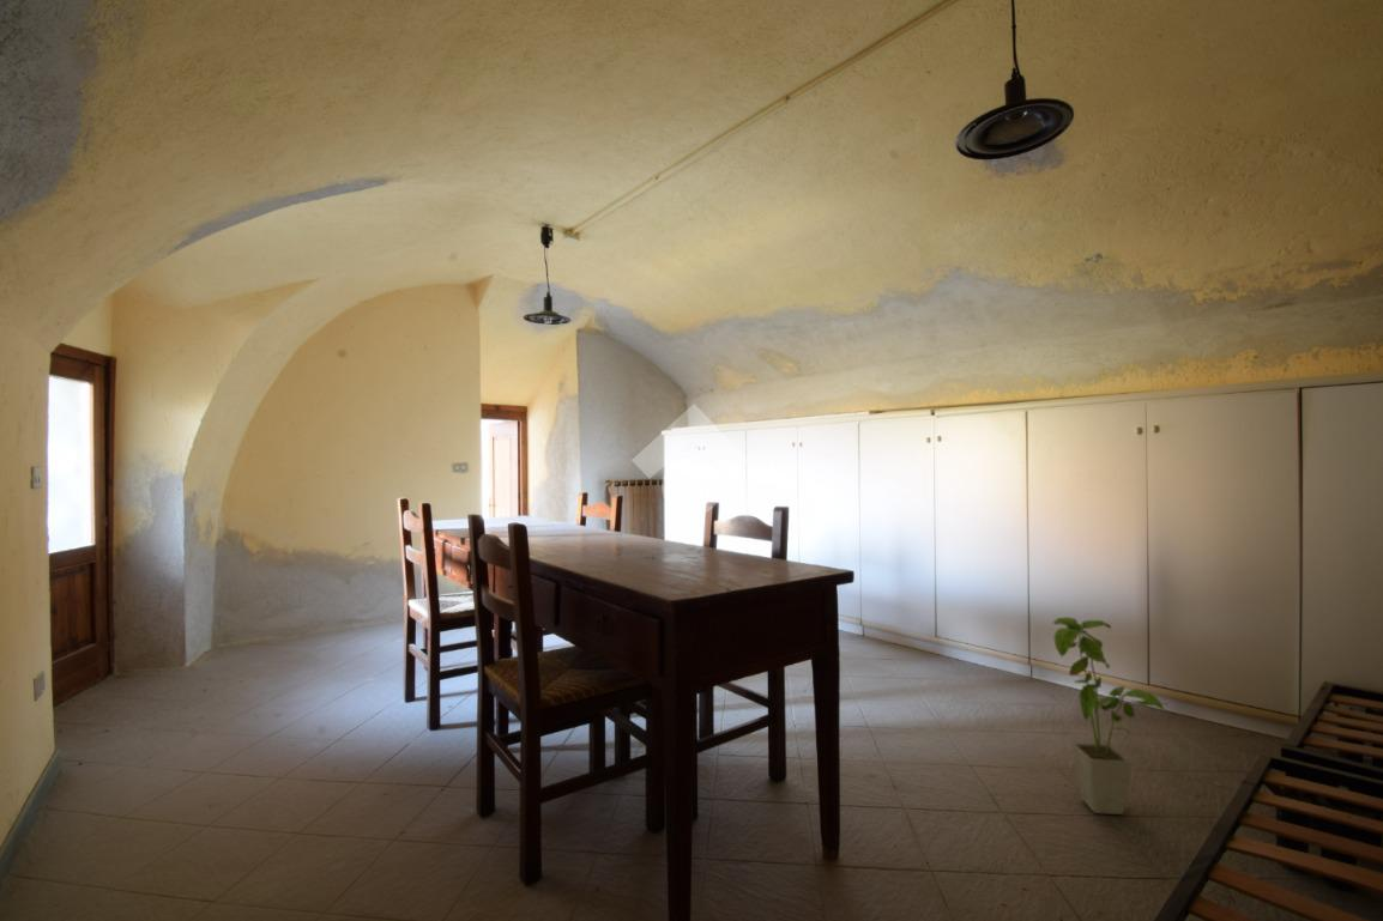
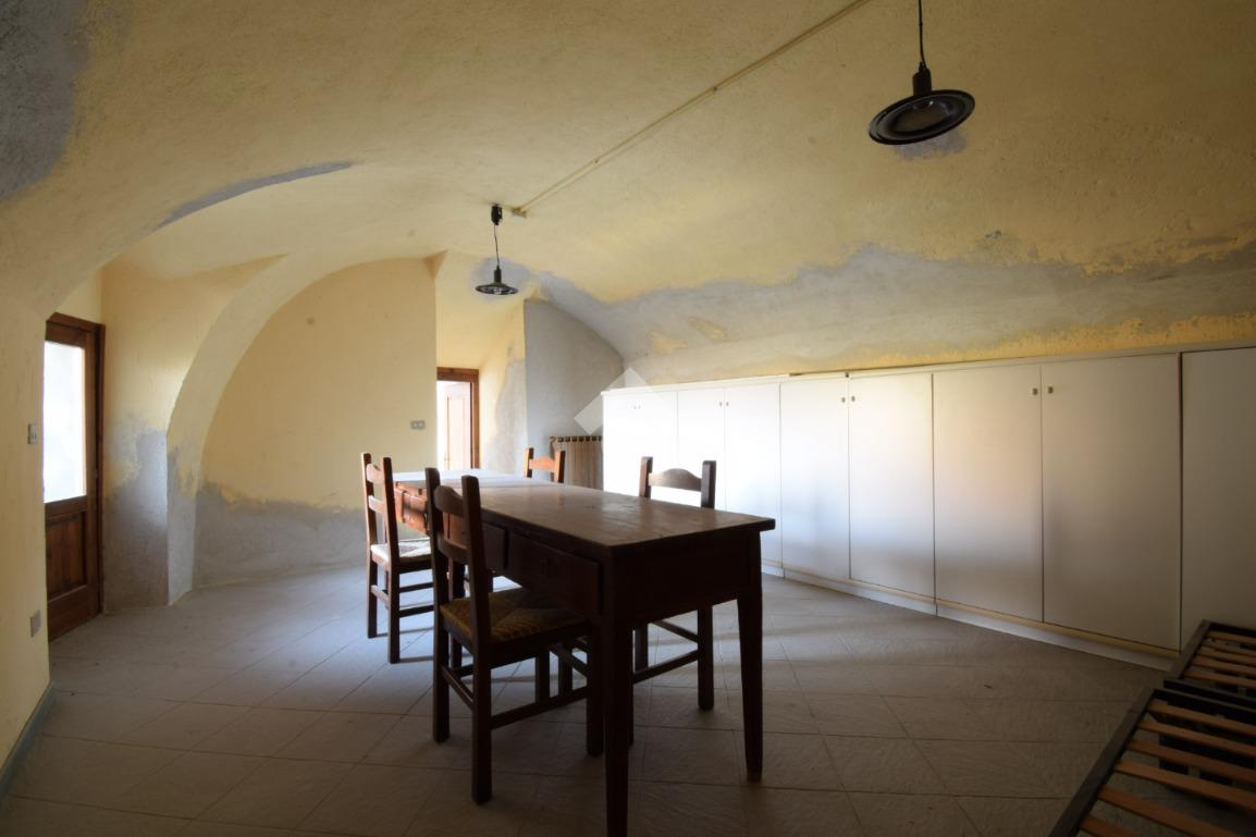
- house plant (1098, 717)
